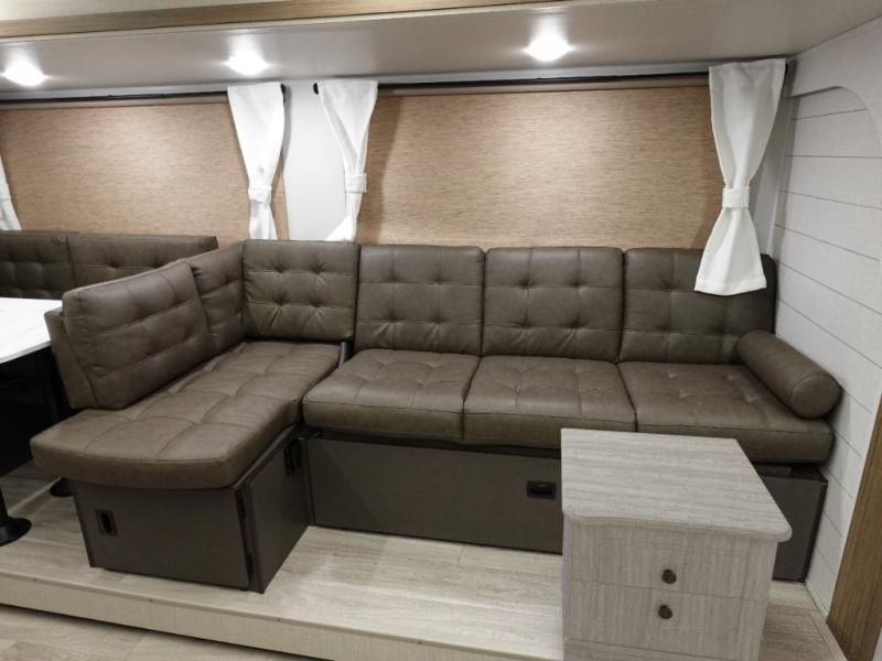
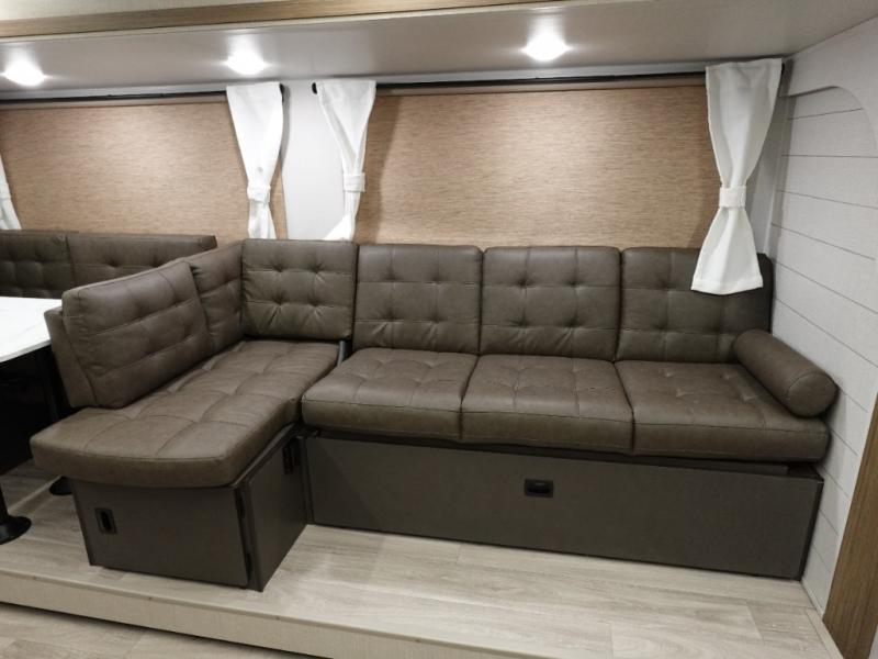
- nightstand (652, 553)
